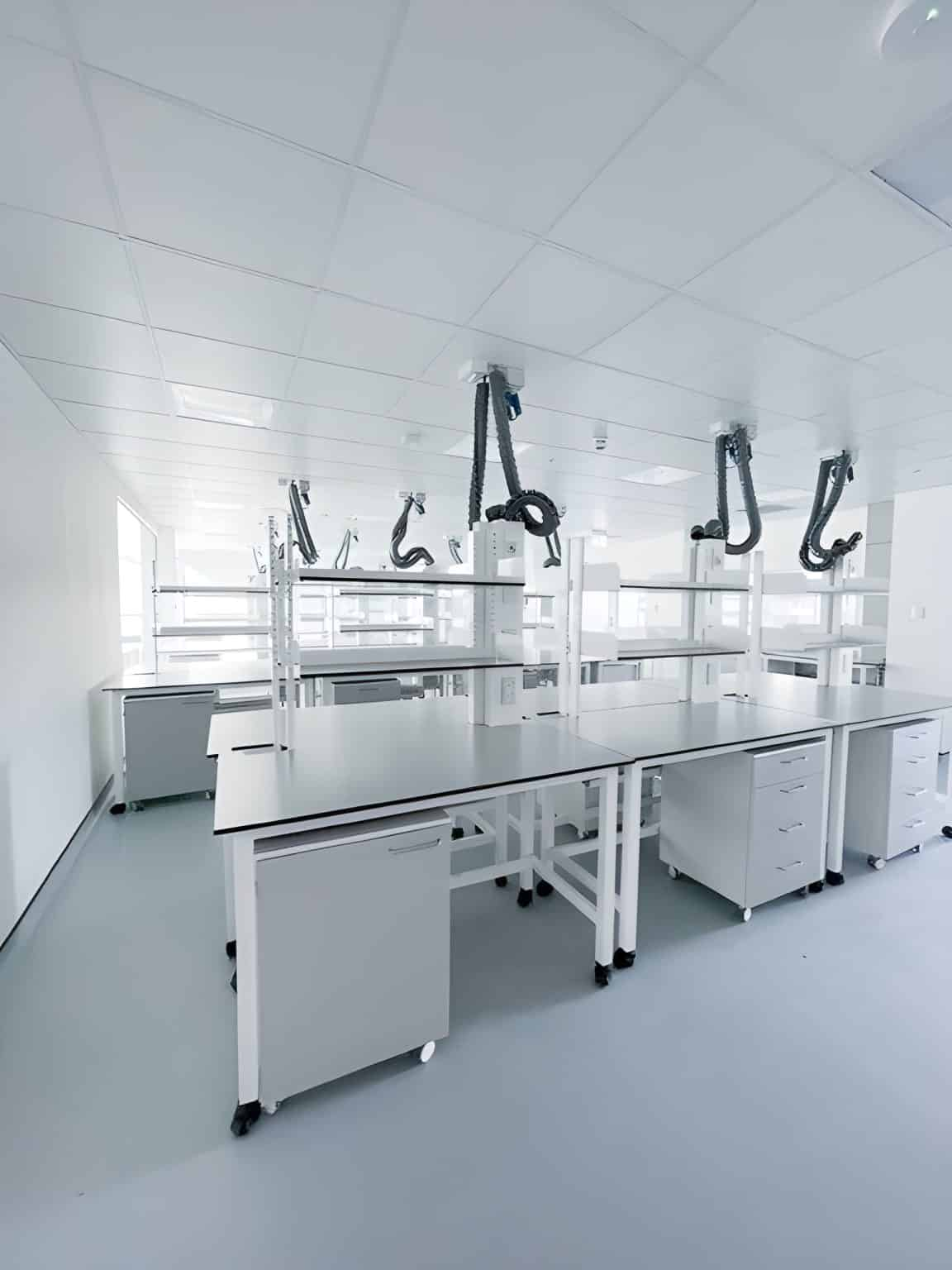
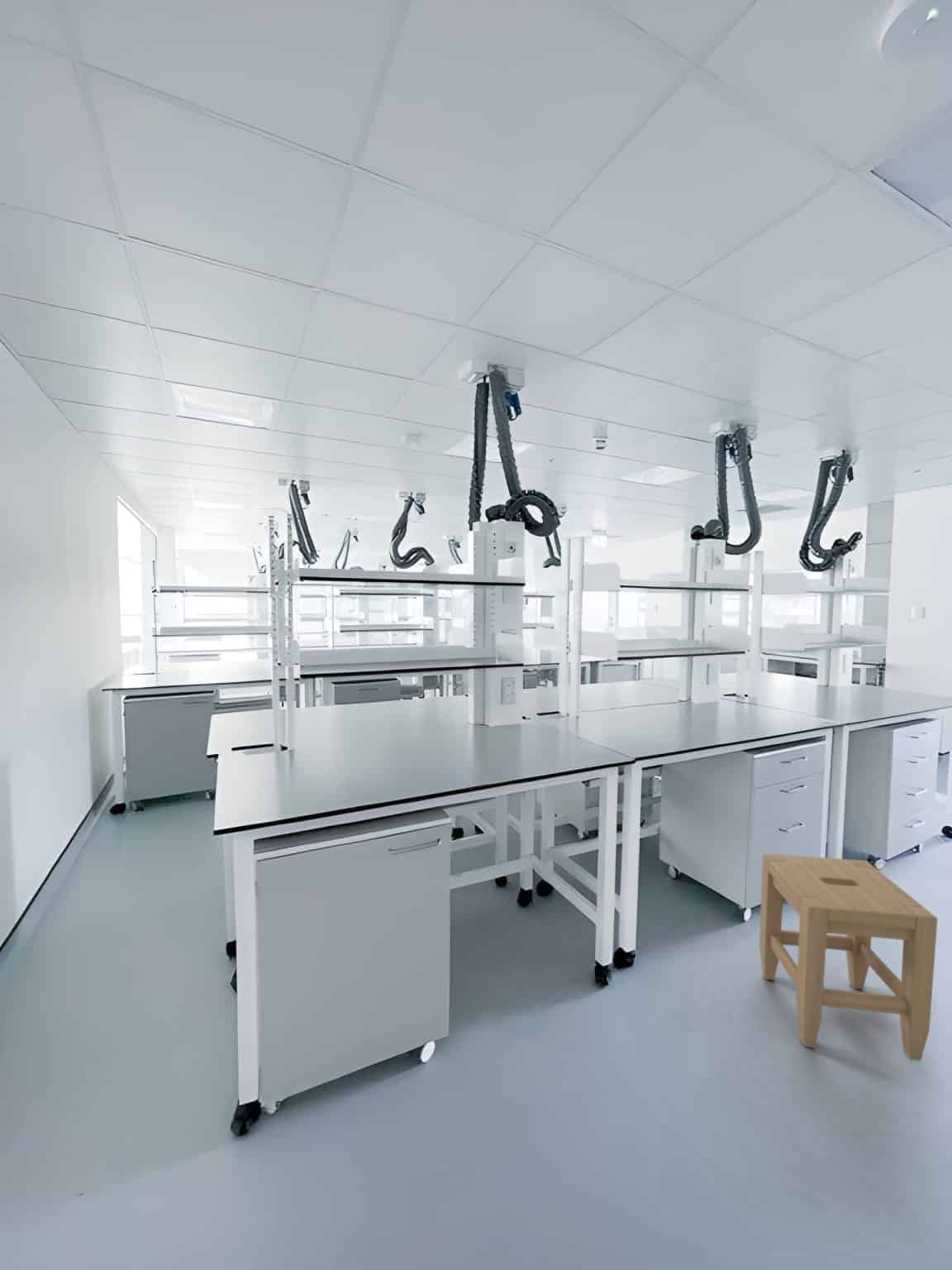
+ stool (836, 948)
